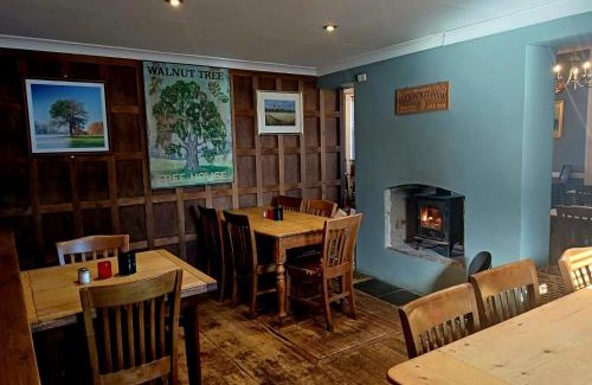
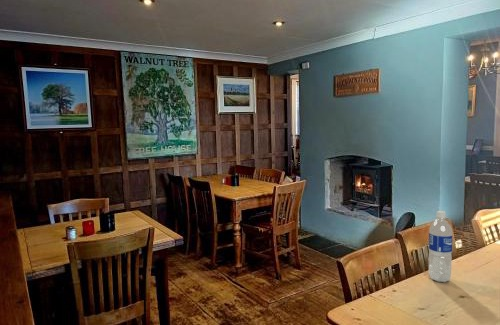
+ water bottle (440, 245)
